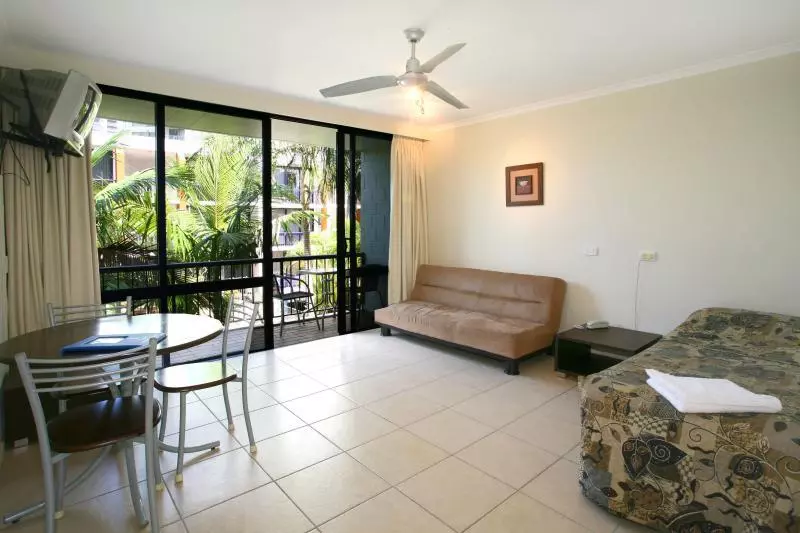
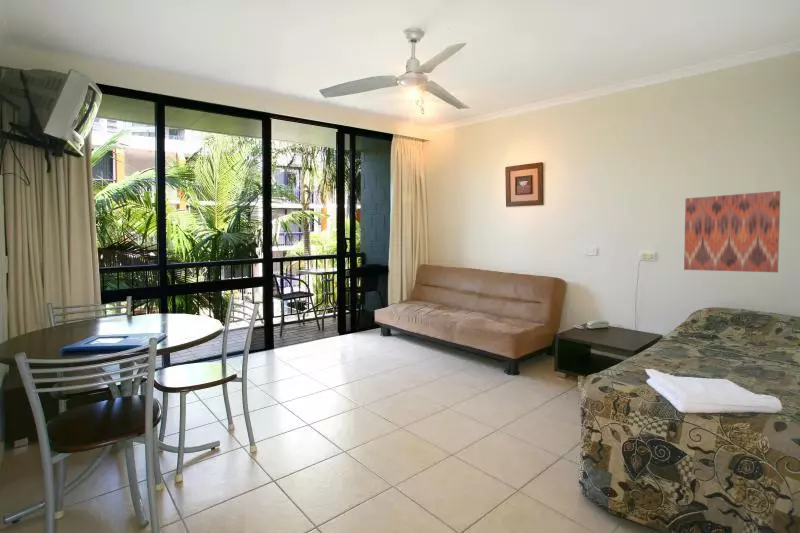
+ wall art (729, 233)
